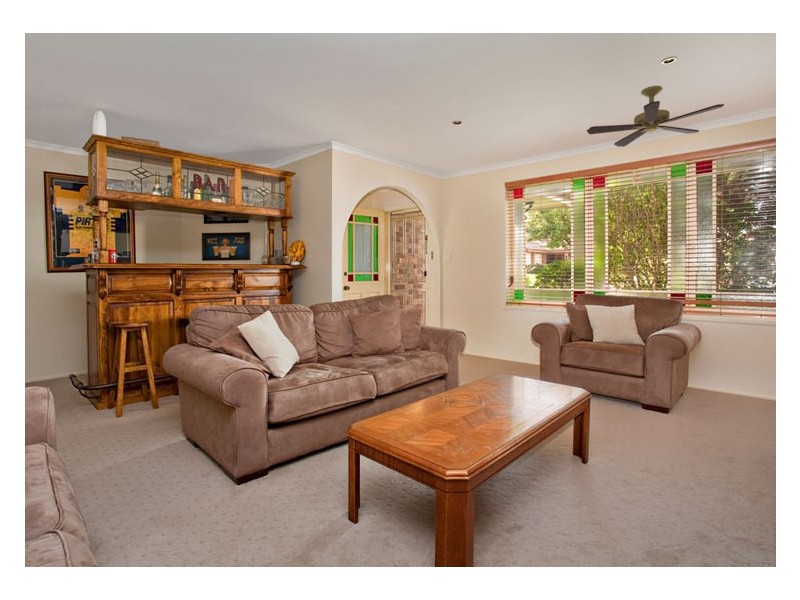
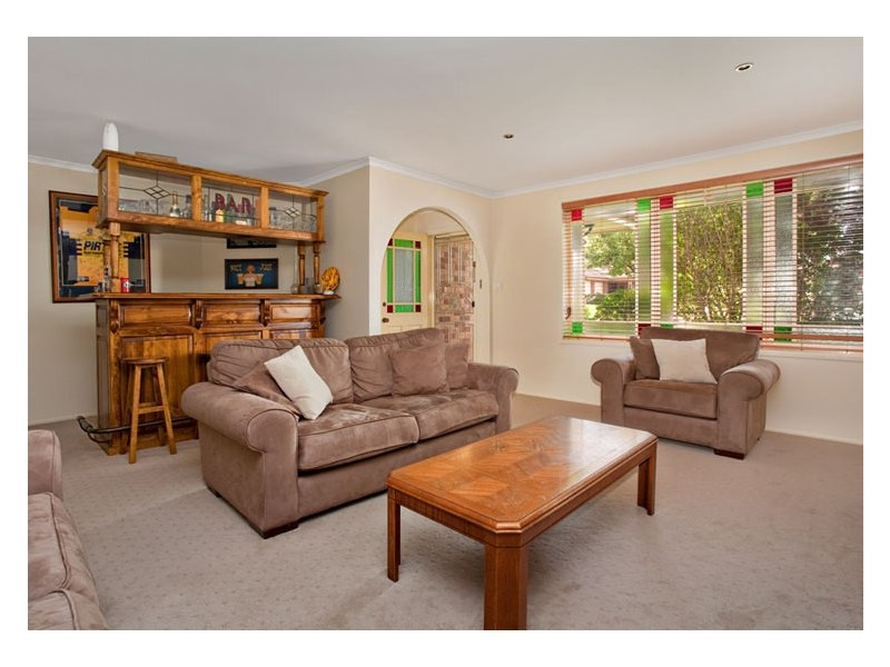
- ceiling fan (650, 108)
